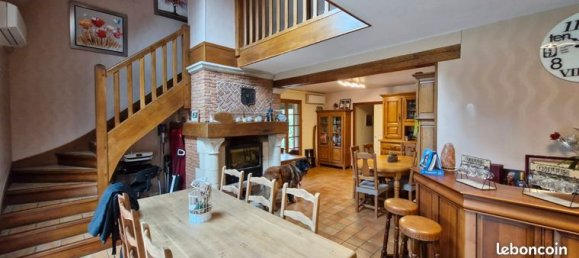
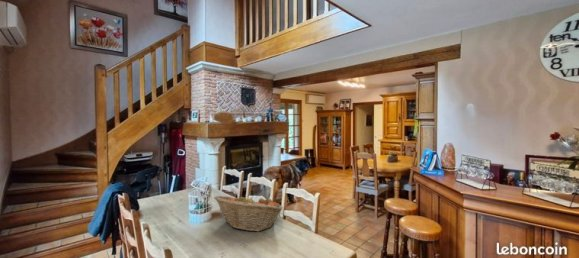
+ fruit basket (248, 208)
